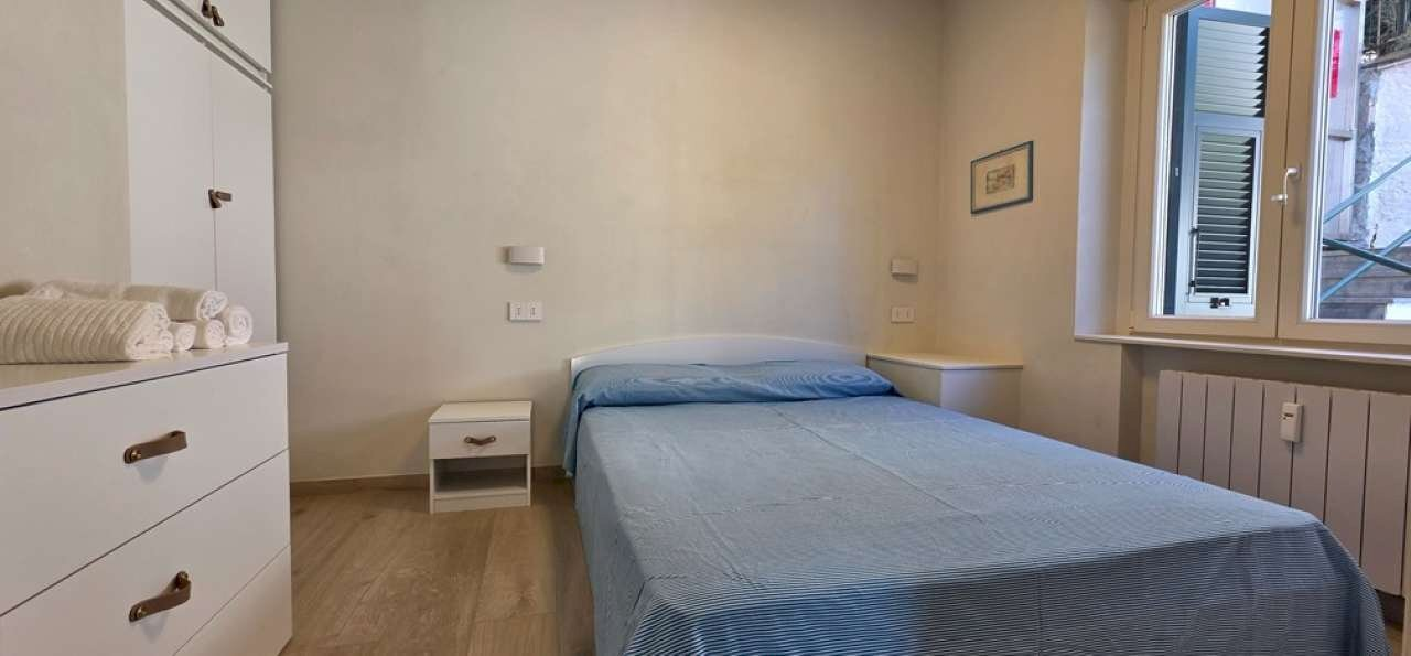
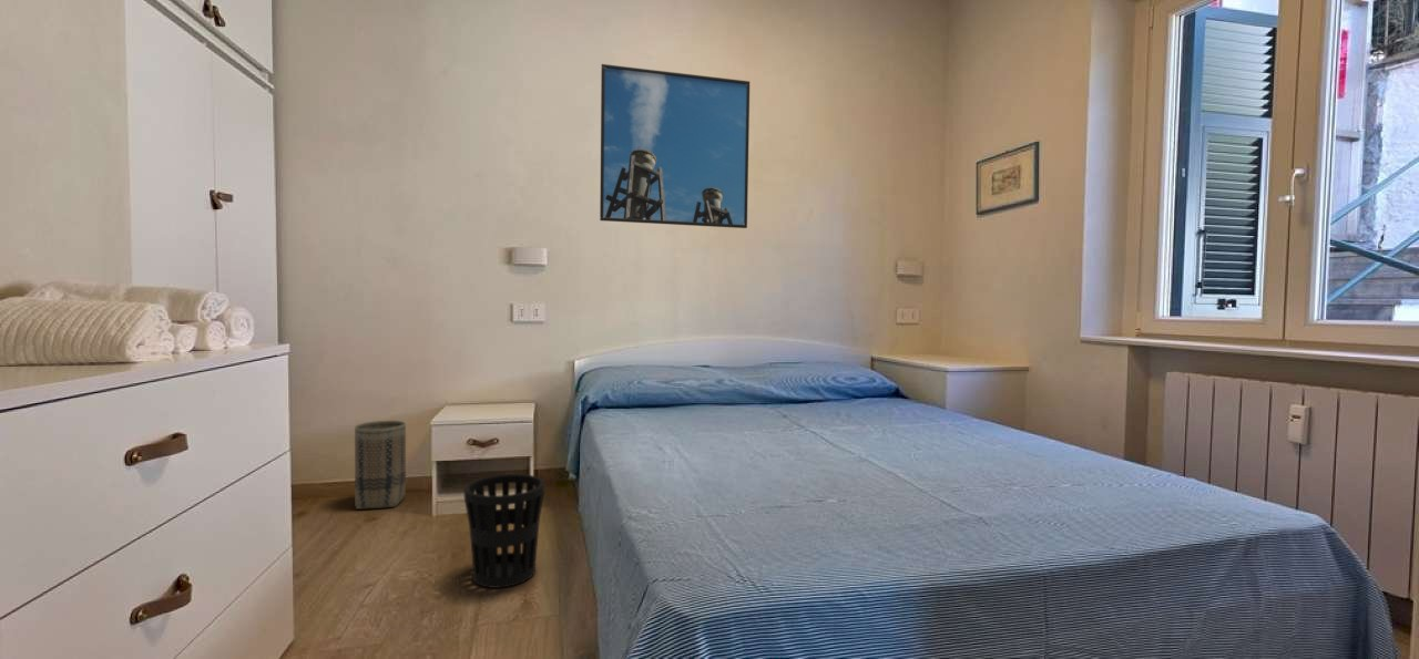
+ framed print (676, 148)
+ basket (380, 463)
+ wastebasket (504, 528)
